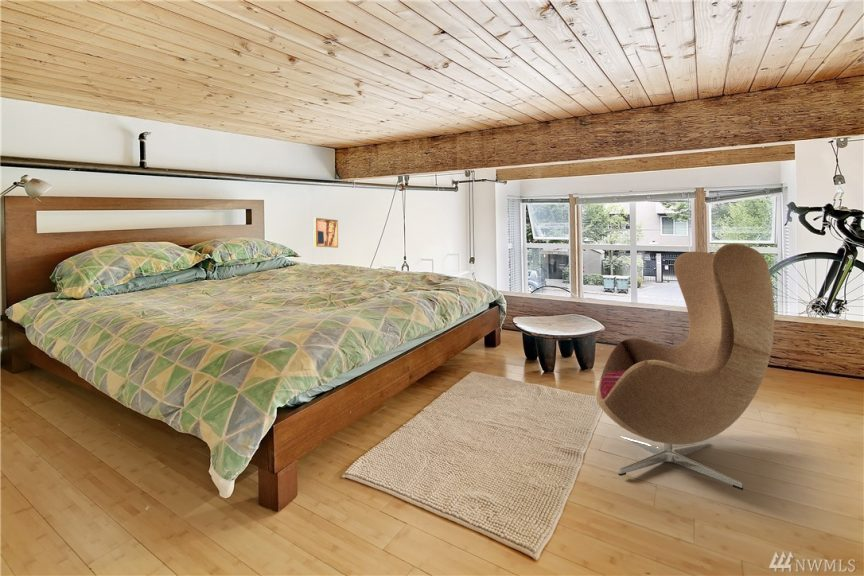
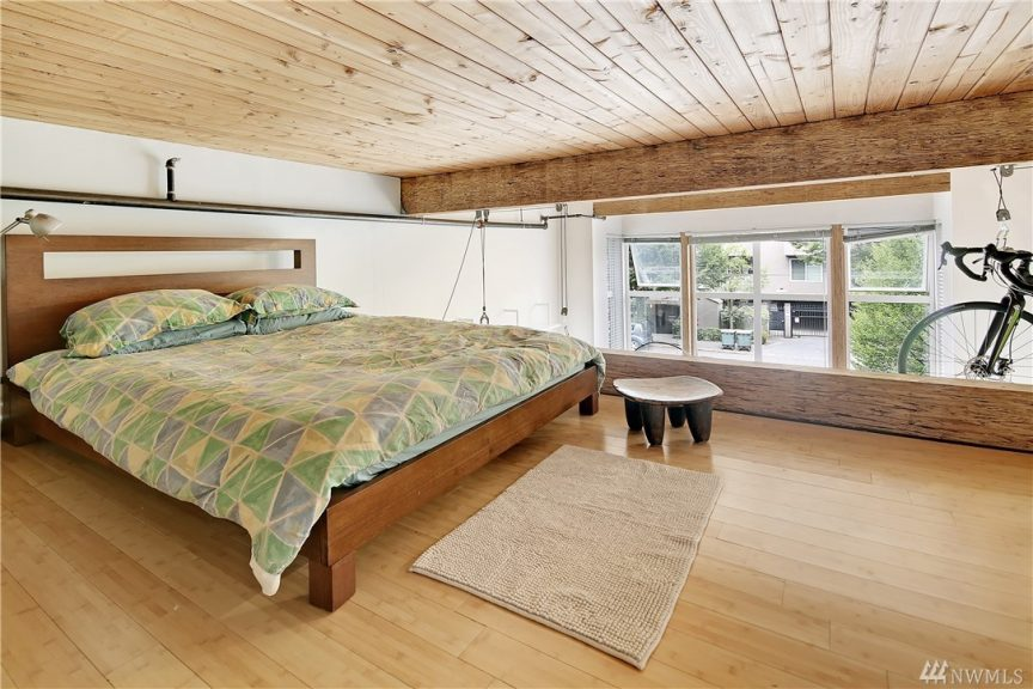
- wall art (326, 233)
- armchair (677, 355)
